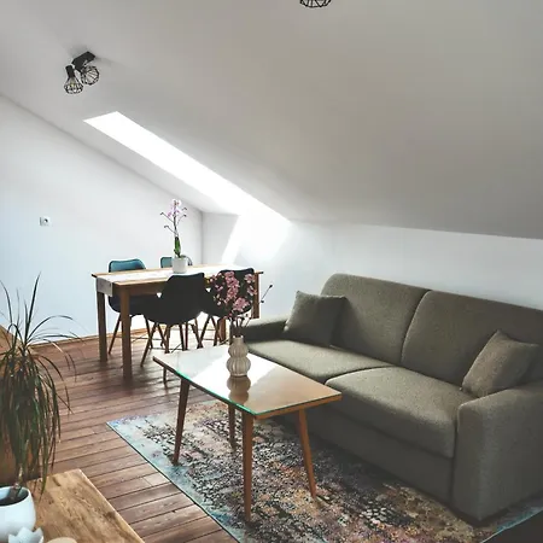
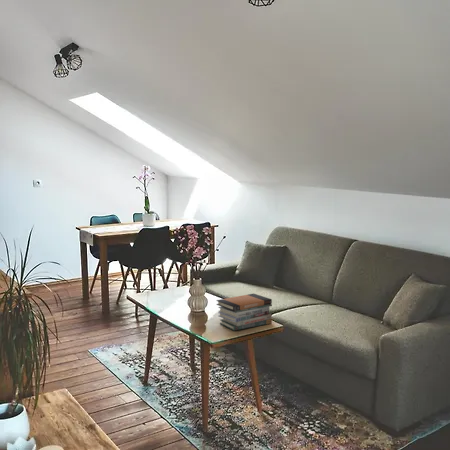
+ book stack (244, 311)
